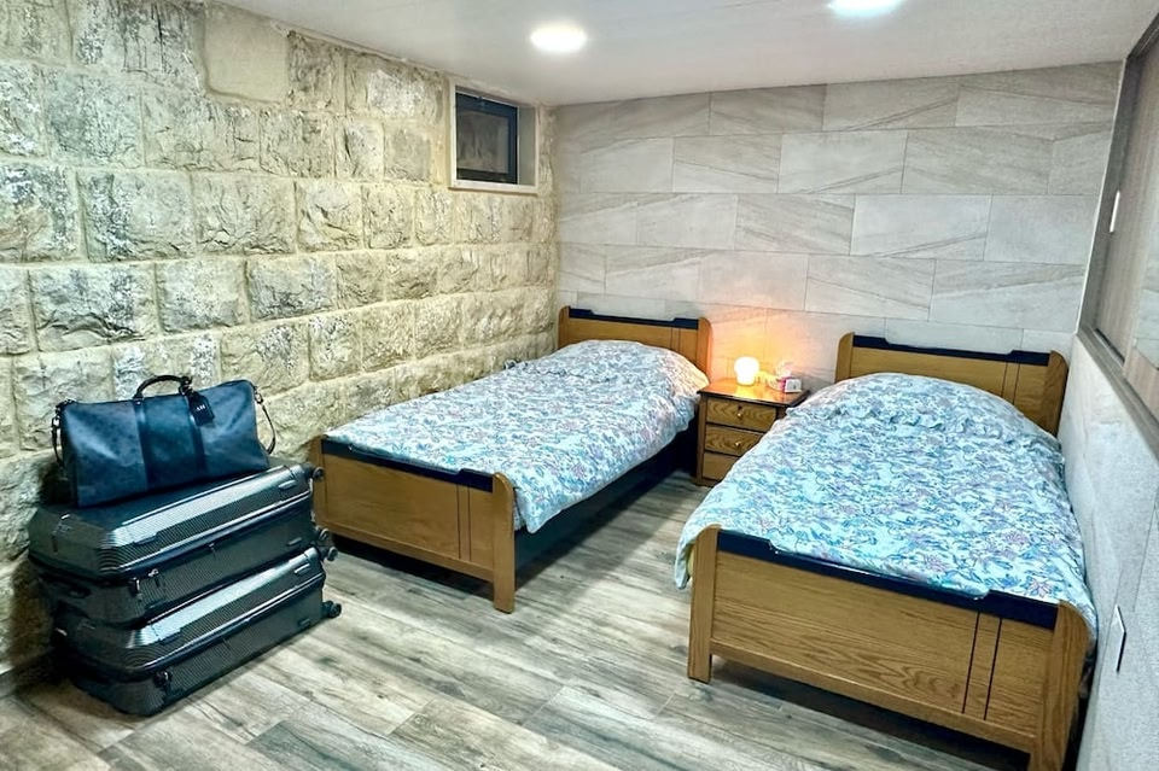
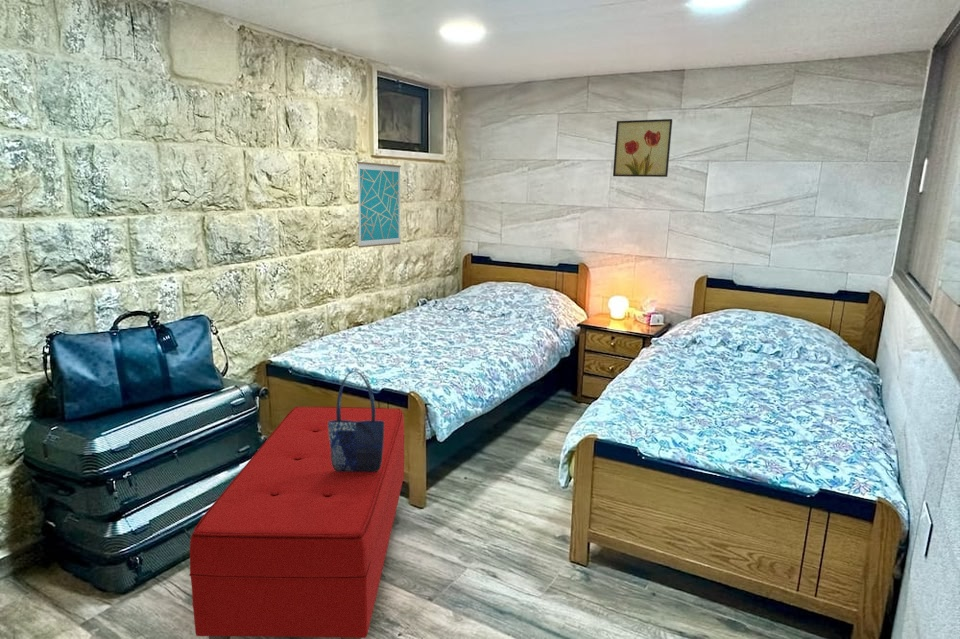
+ wall art (380, 205)
+ bench (322, 516)
+ wall art (642, 148)
+ shopping bag (355, 421)
